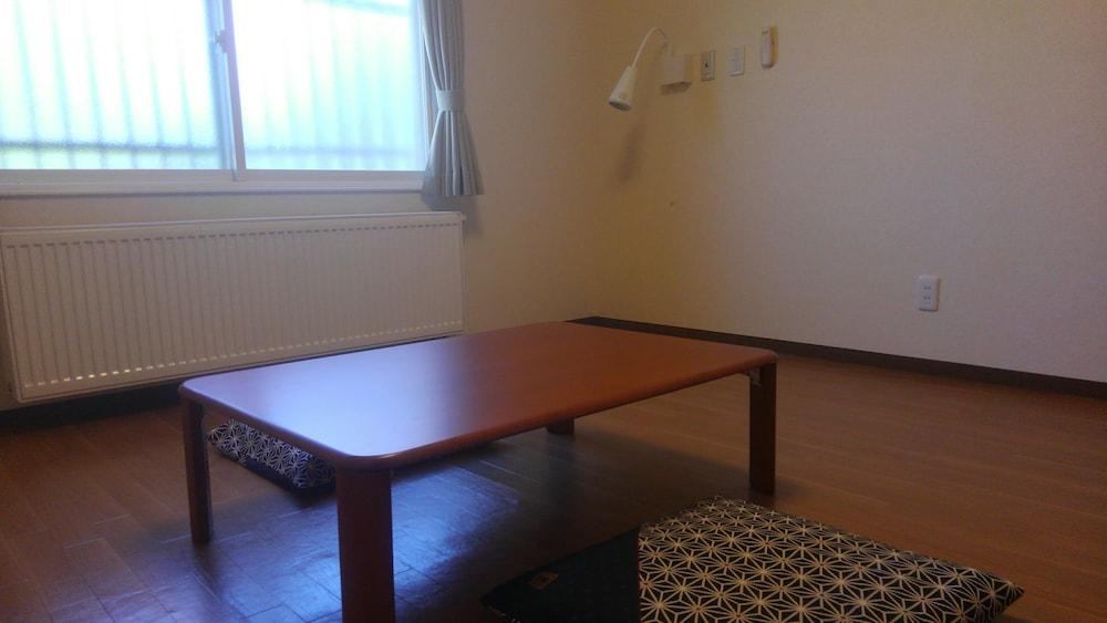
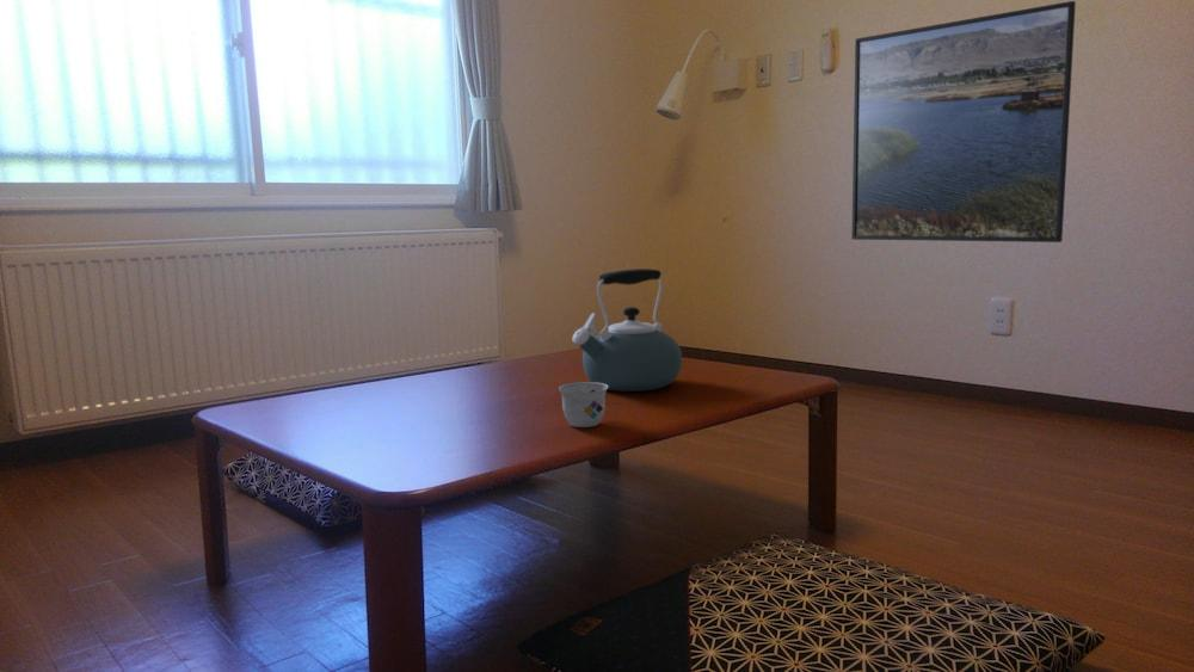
+ teacup (586, 403)
+ kettle (623, 328)
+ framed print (952, 132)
